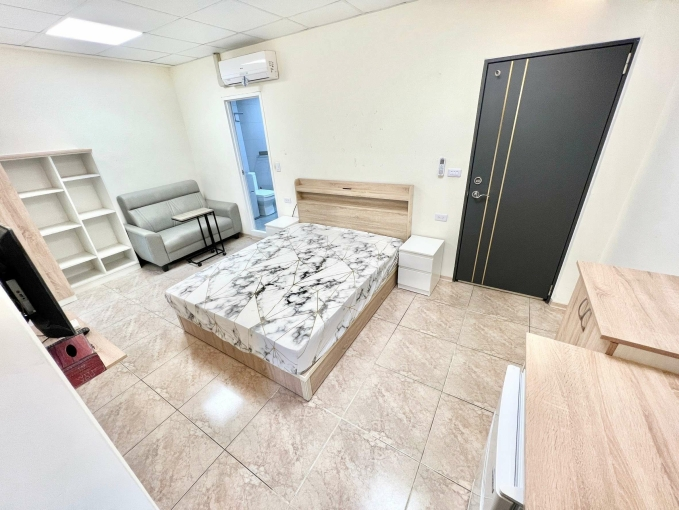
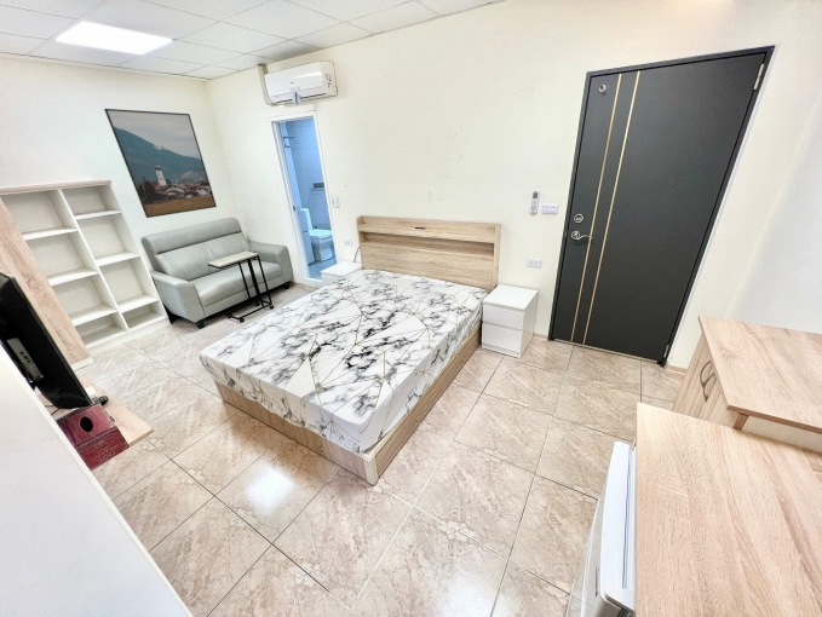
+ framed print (168, 165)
